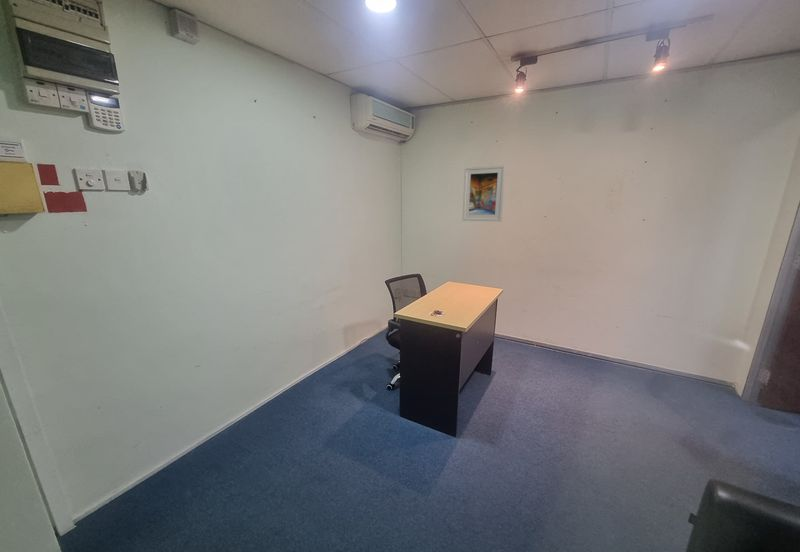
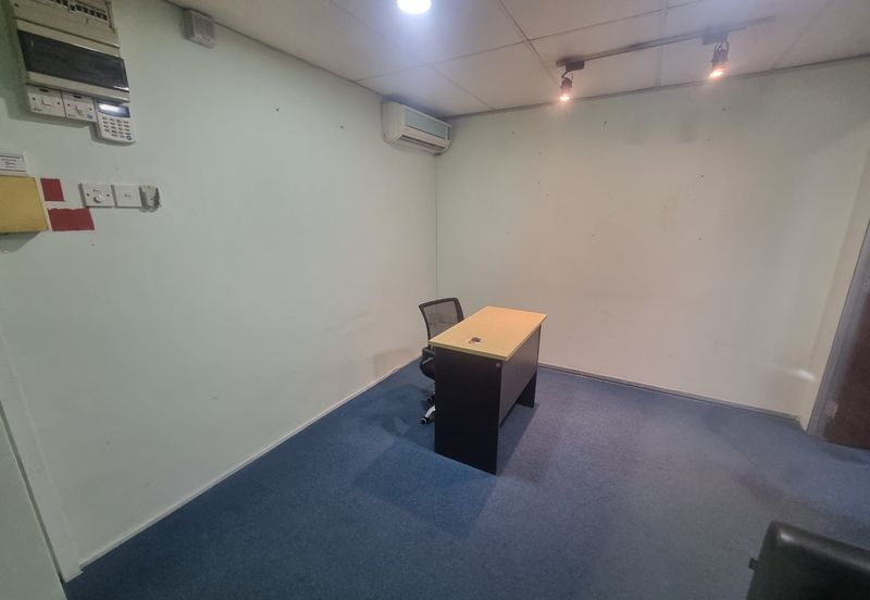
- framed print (482, 194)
